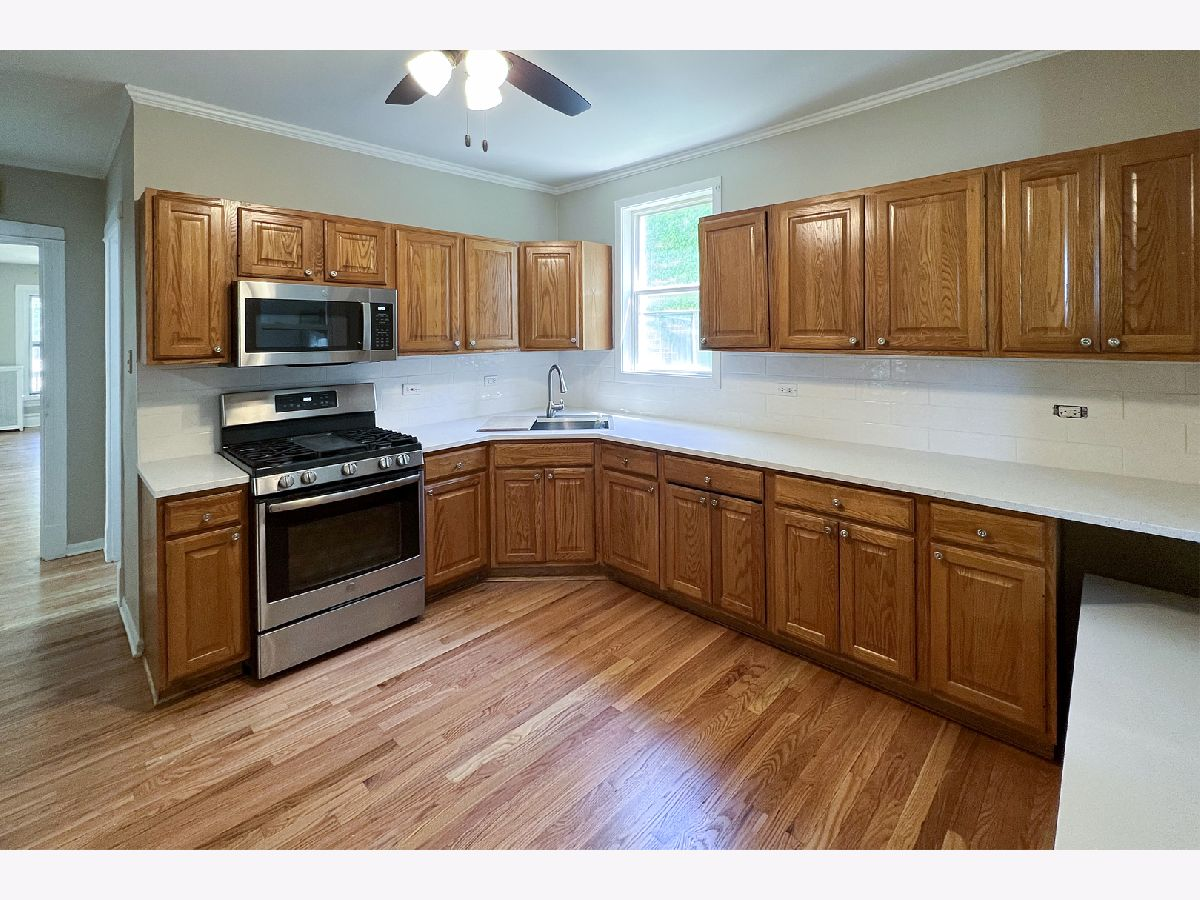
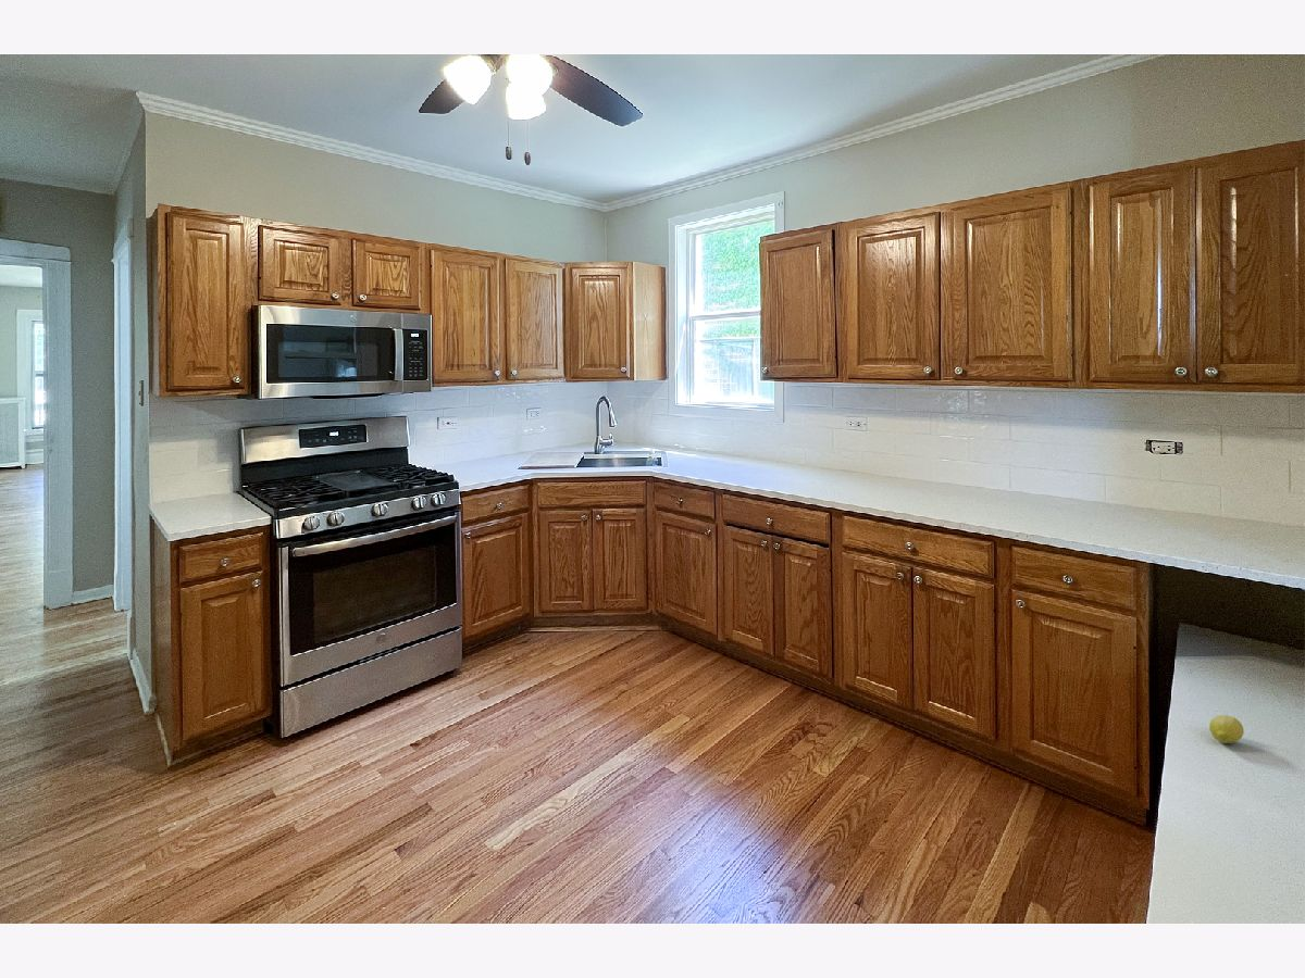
+ fruit (1226, 729)
